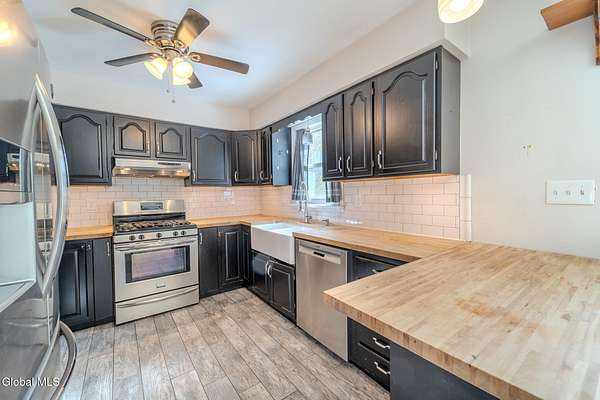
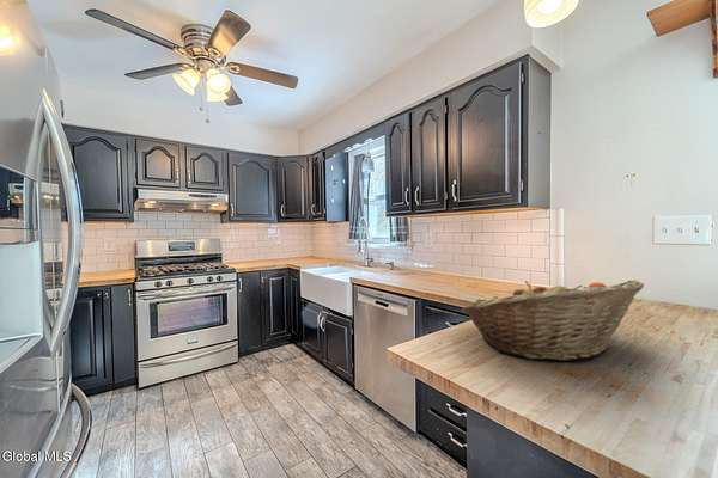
+ fruit basket (547, 310)
